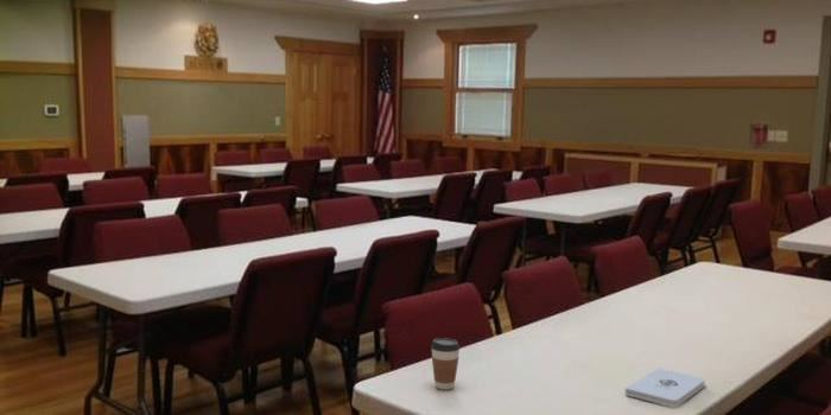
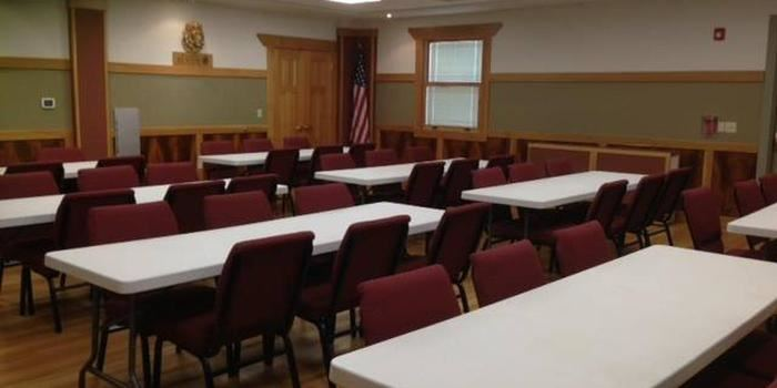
- coffee cup (444, 363)
- notepad (666, 387)
